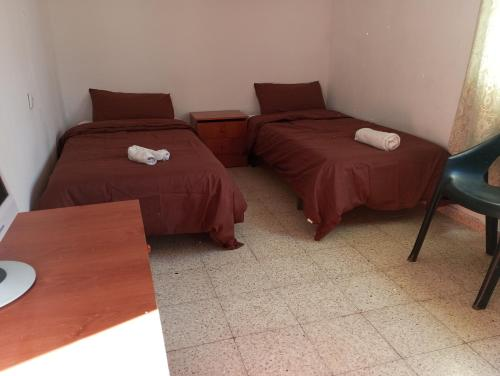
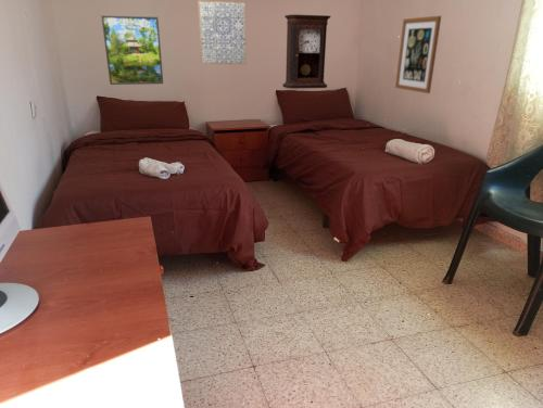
+ wall art (223, 34)
+ wall art (416, 54)
+ pendulum clock (306, 52)
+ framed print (134, 51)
